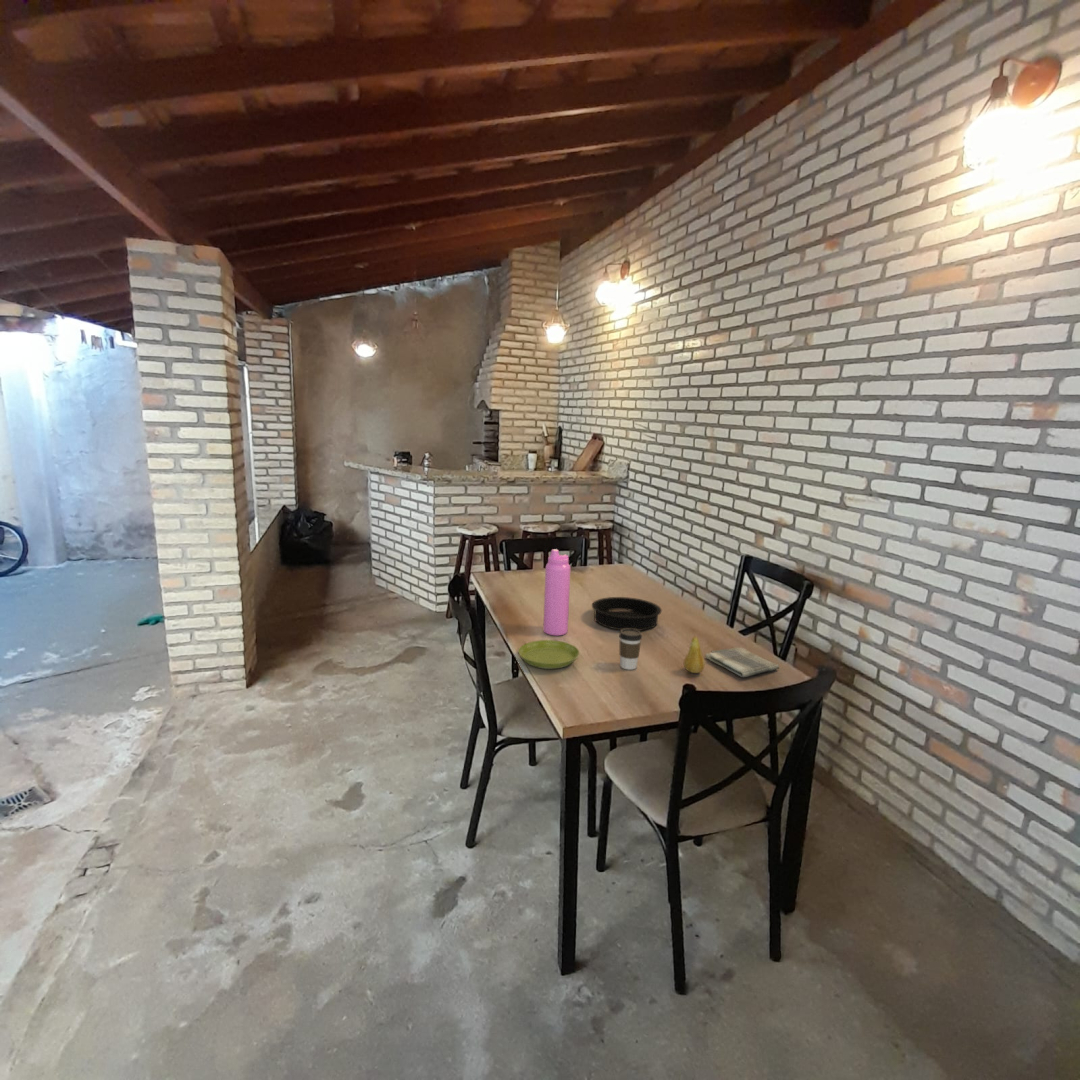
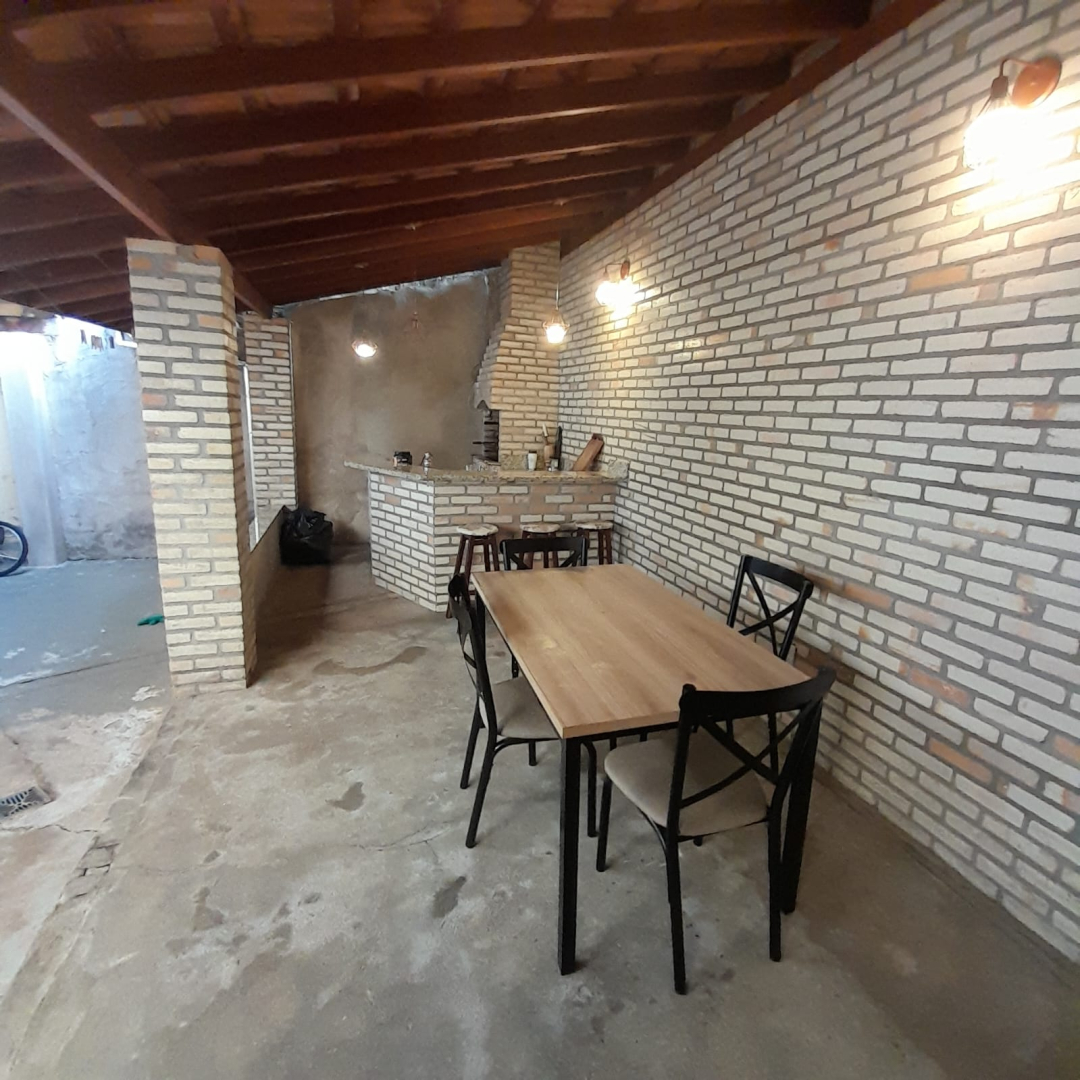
- water bottle (557, 591)
- saucer (548, 655)
- baking pan (625, 613)
- fruit (695, 654)
- coffee cup (629, 649)
- dish towel (741, 659)
